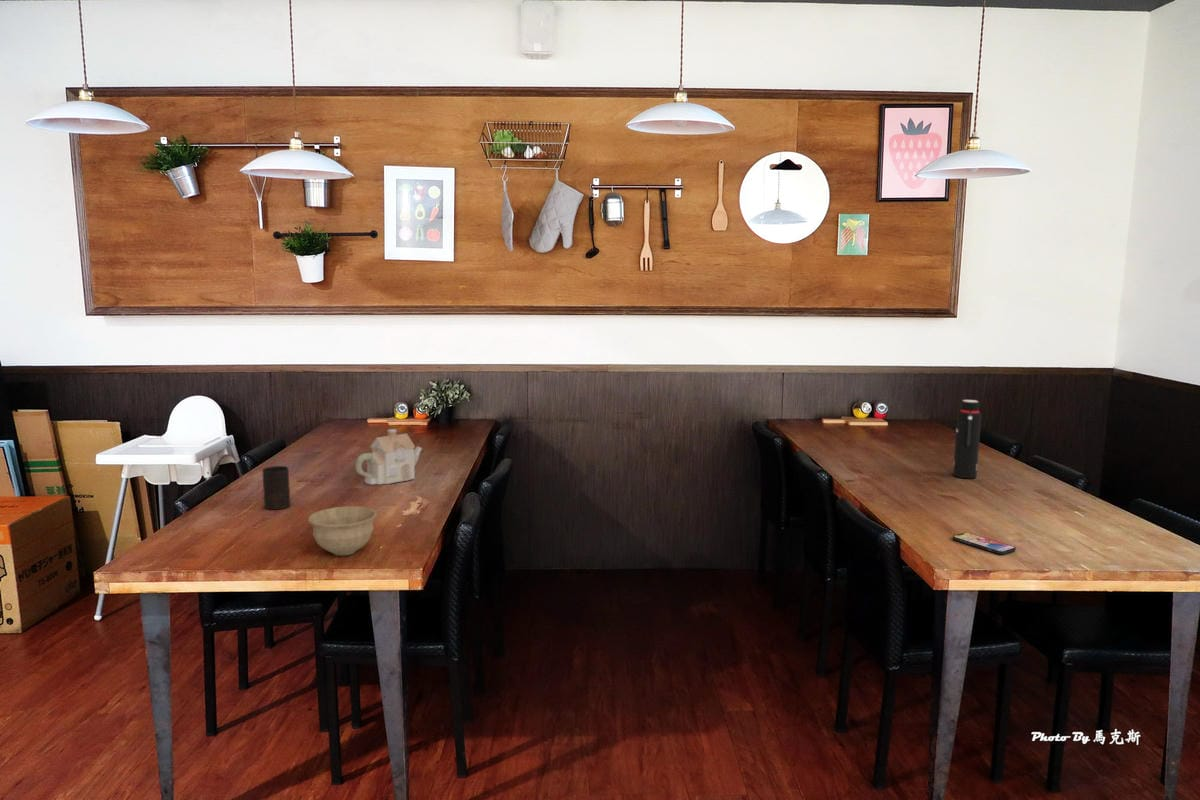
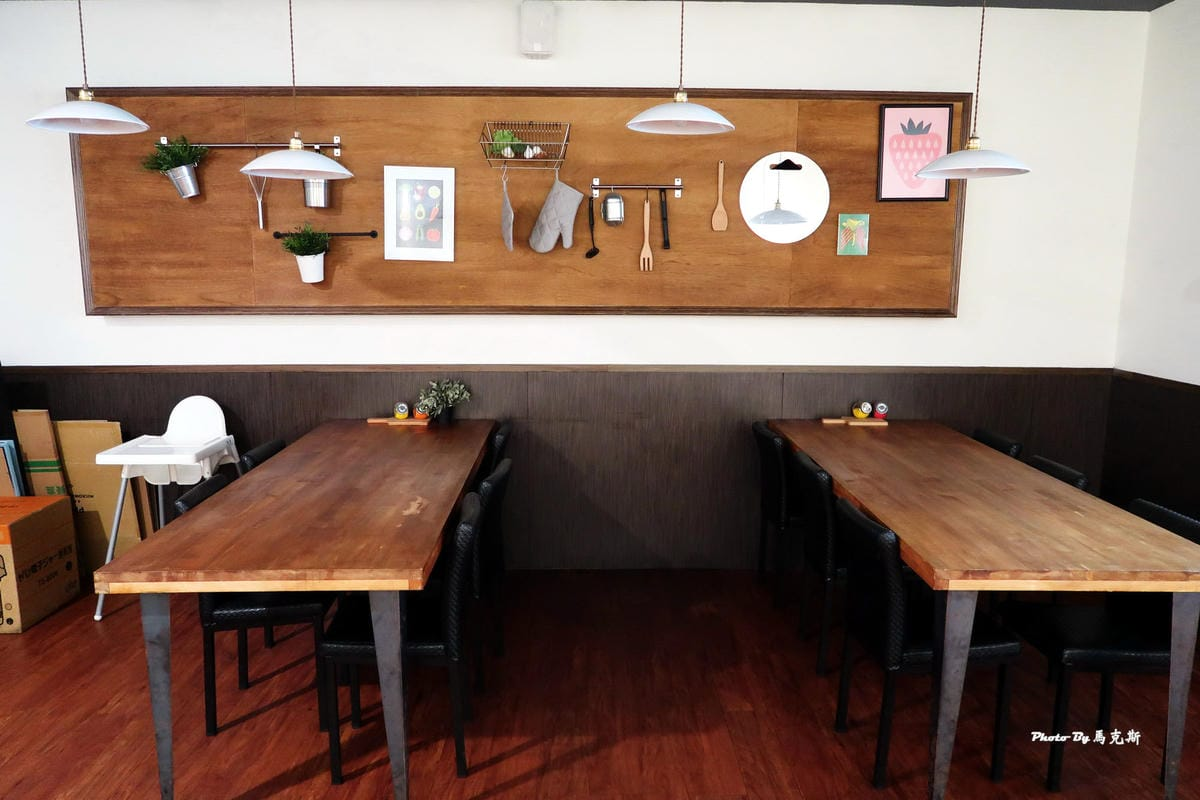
- cup (276, 487)
- smartphone (983, 543)
- bowl (343, 533)
- teapot (389, 454)
- water bottle (967, 439)
